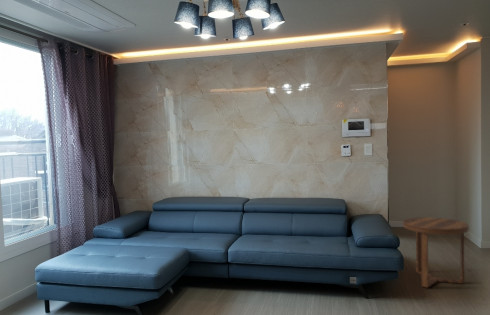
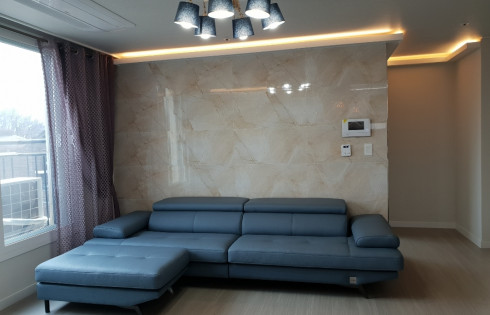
- side table (427, 251)
